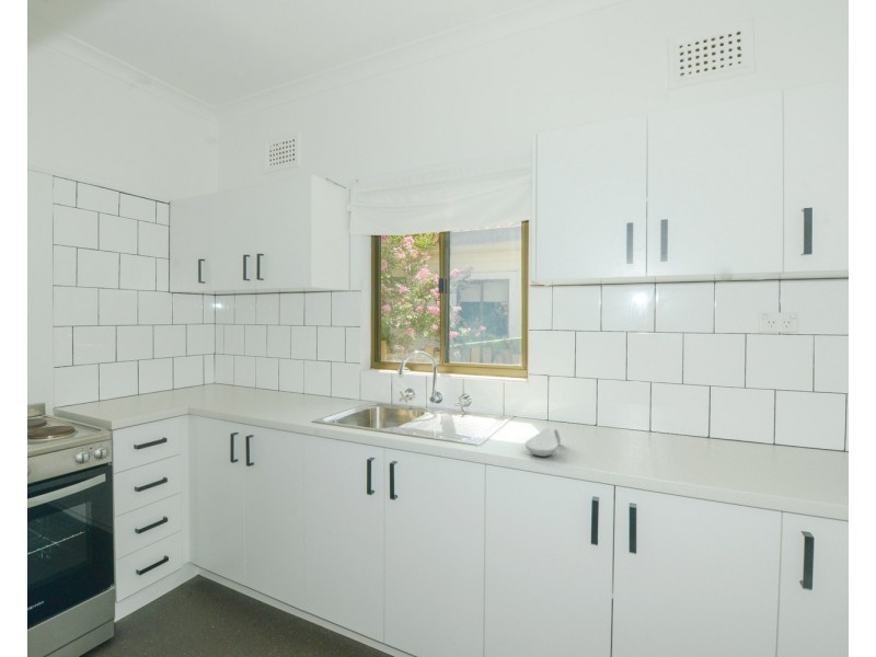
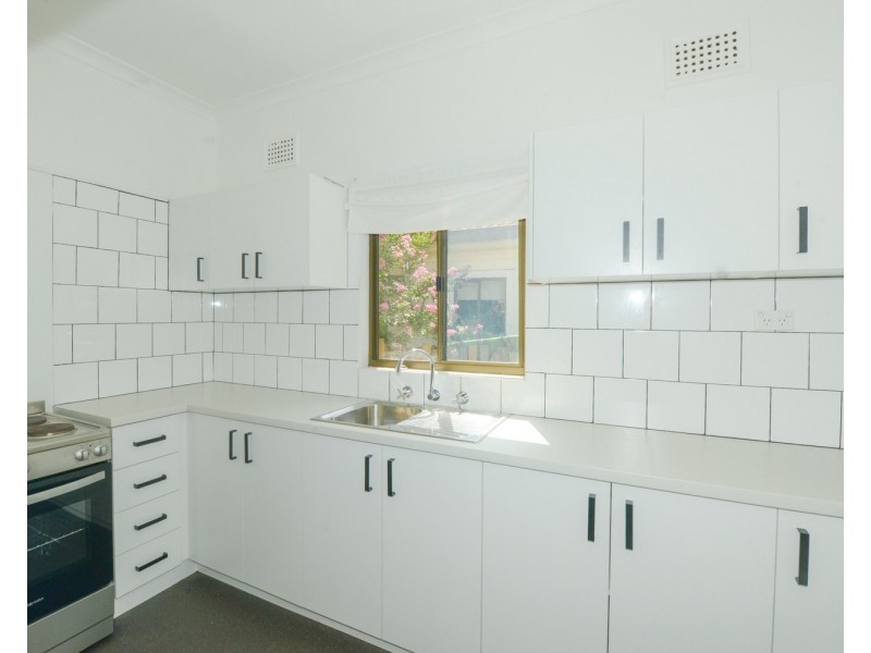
- spoon rest (545, 440)
